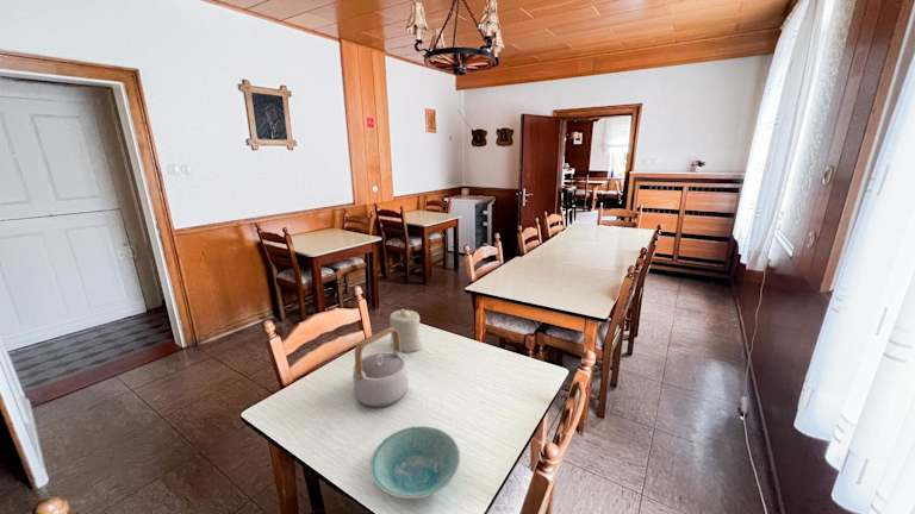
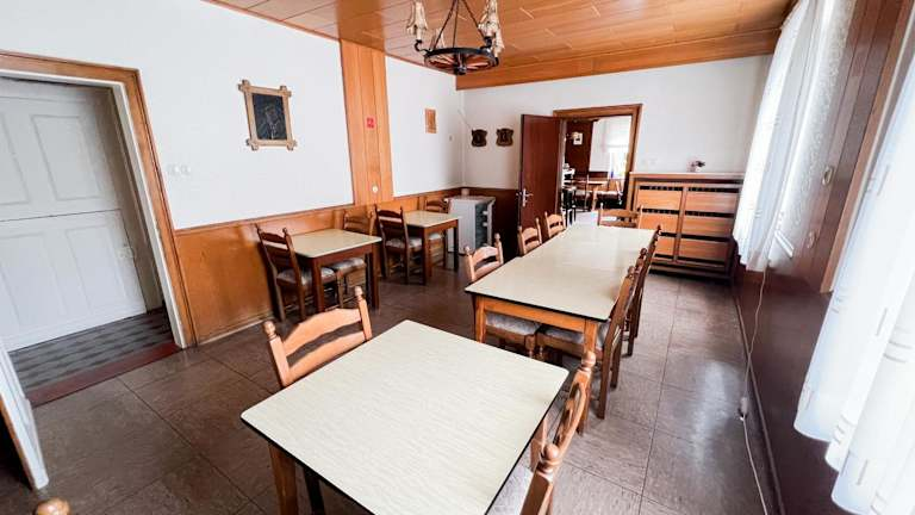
- bowl (416, 465)
- teapot (382, 362)
- candle (405, 327)
